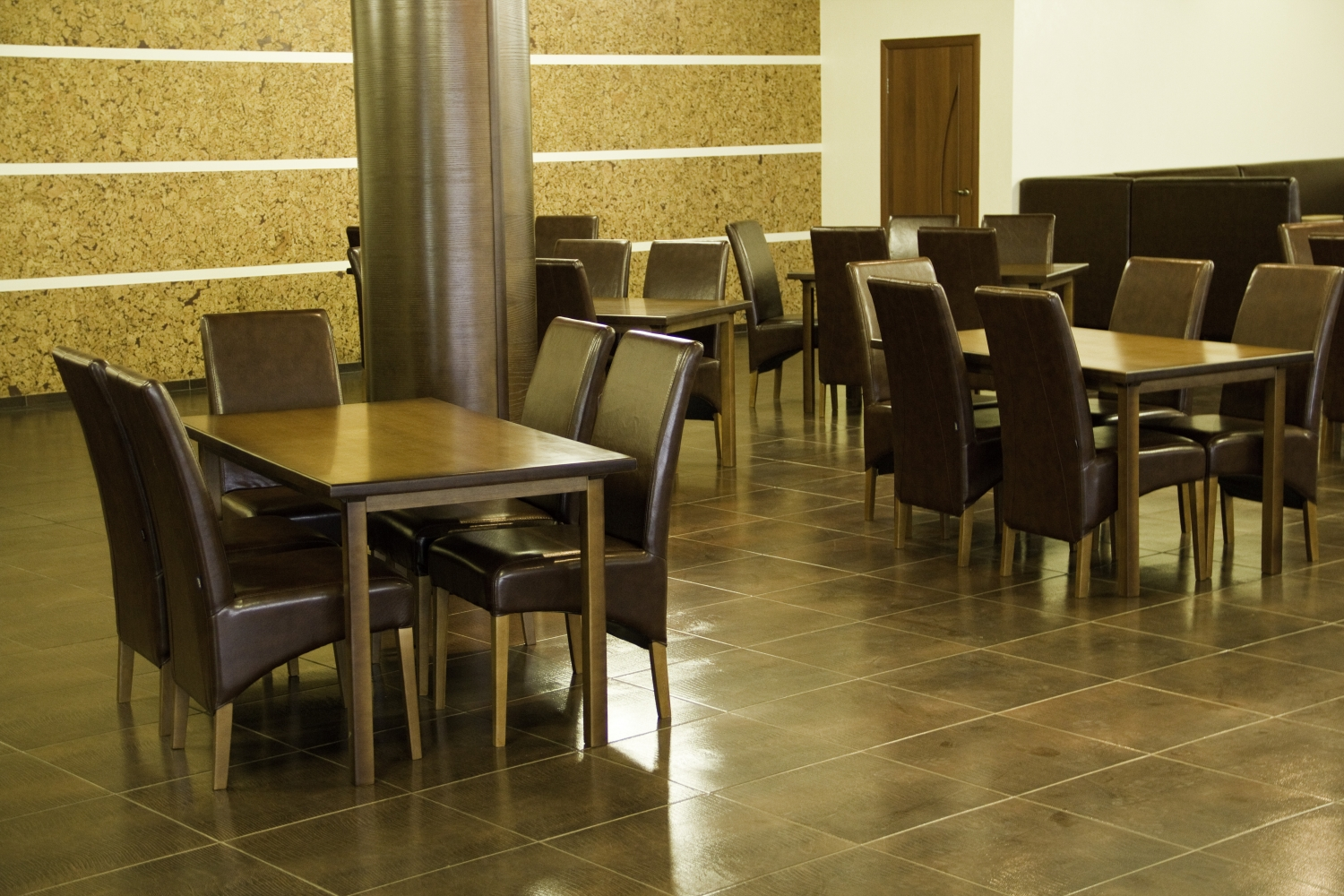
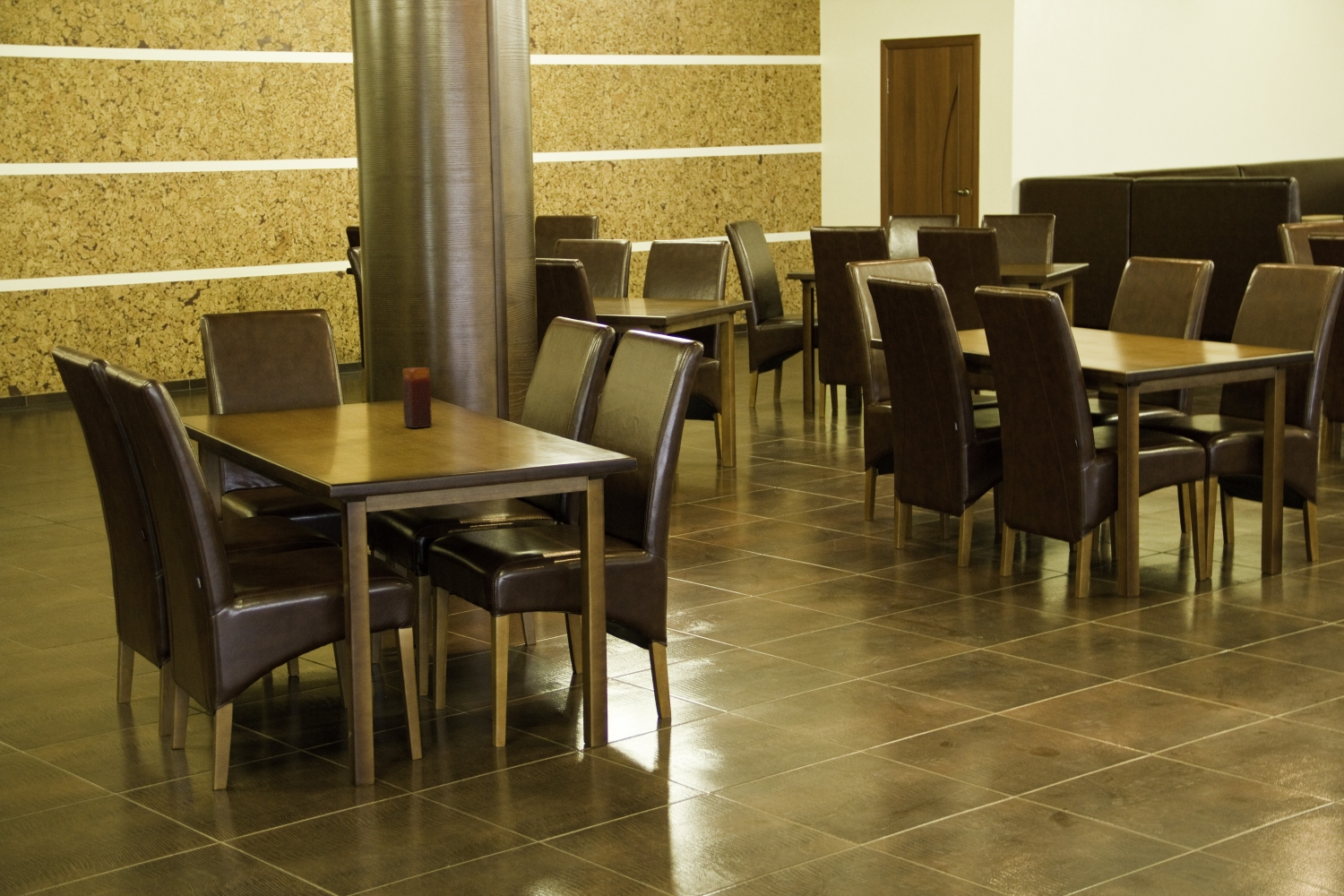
+ candle (417, 397)
